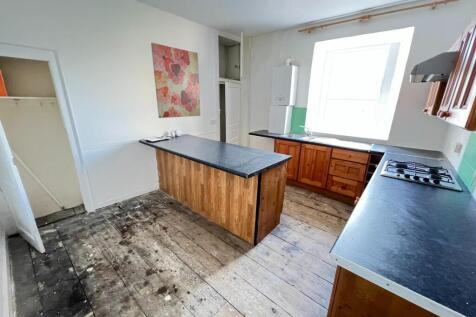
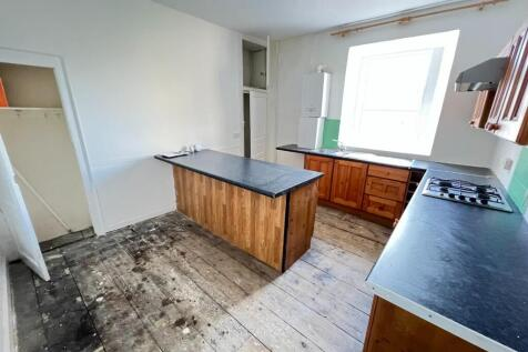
- wall art (178, 84)
